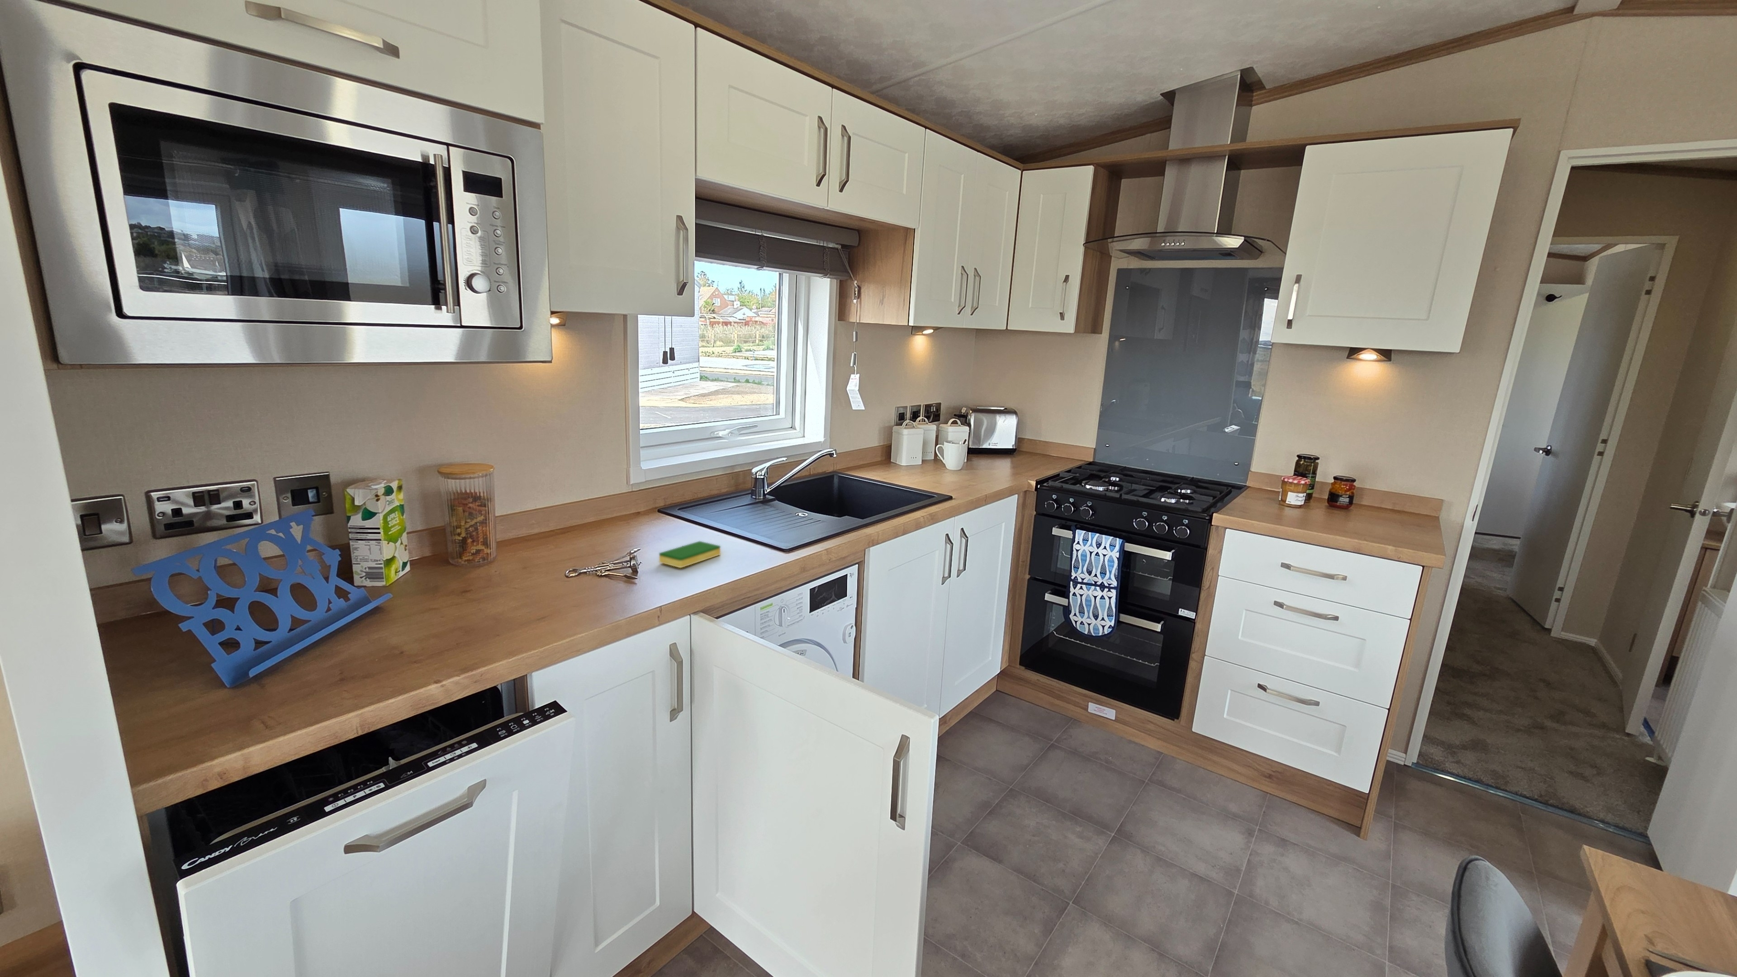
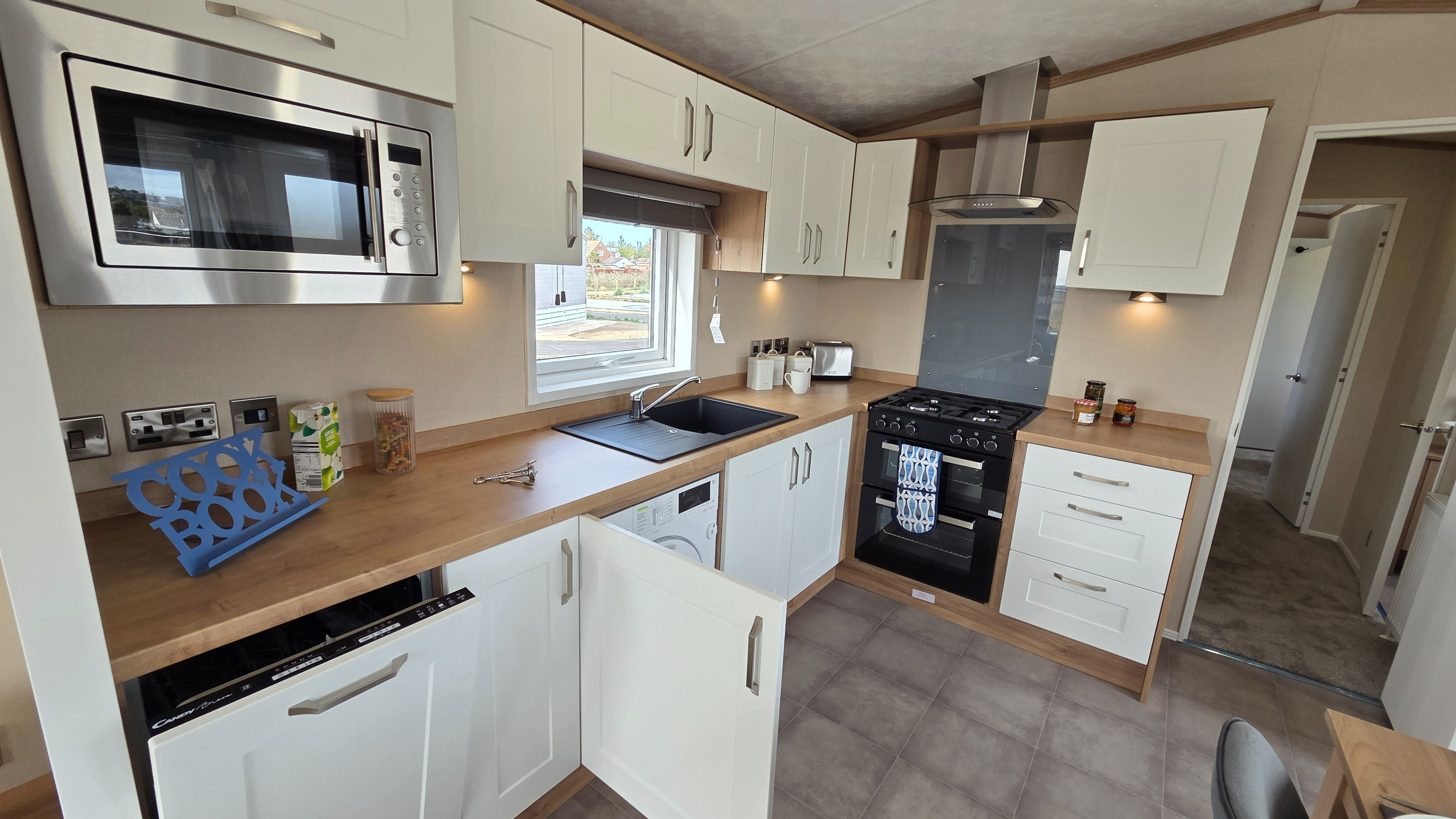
- dish sponge (691, 554)
